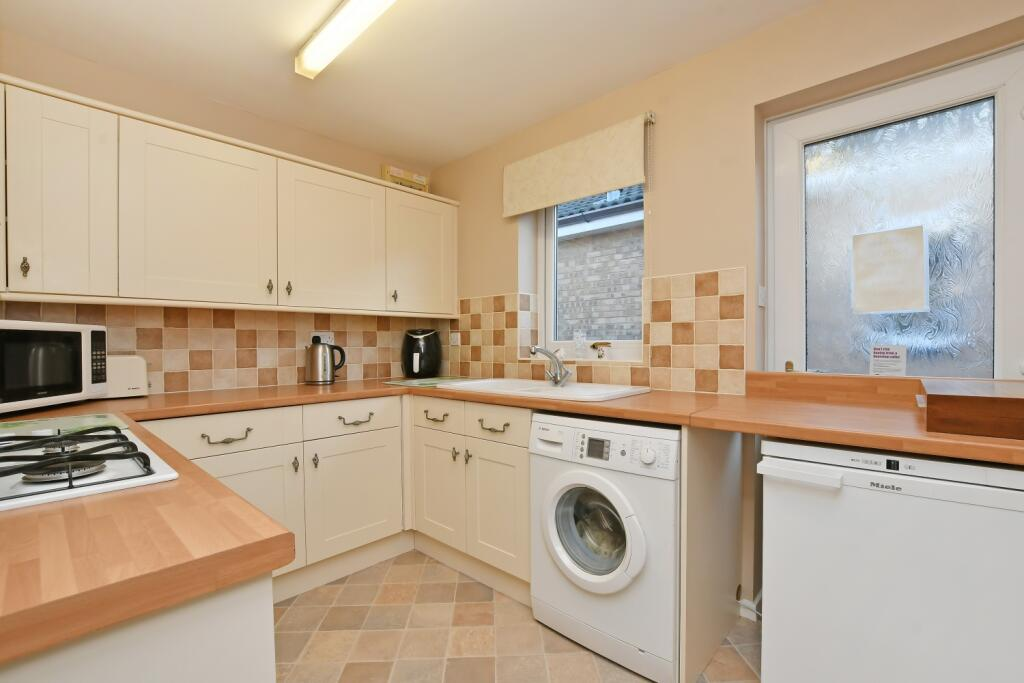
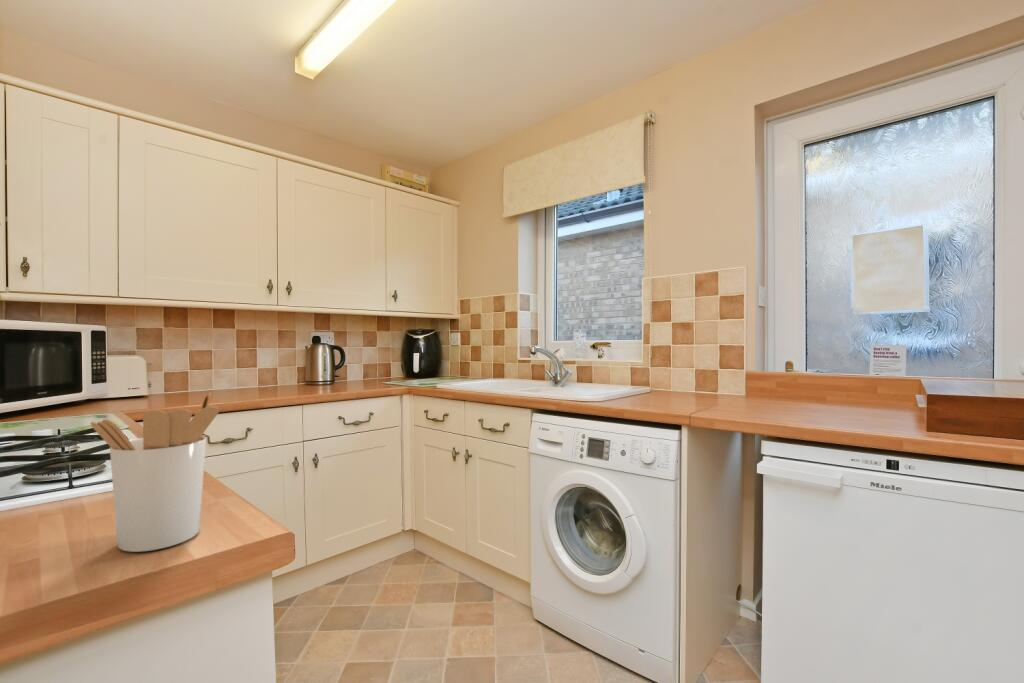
+ utensil holder (167, 469)
